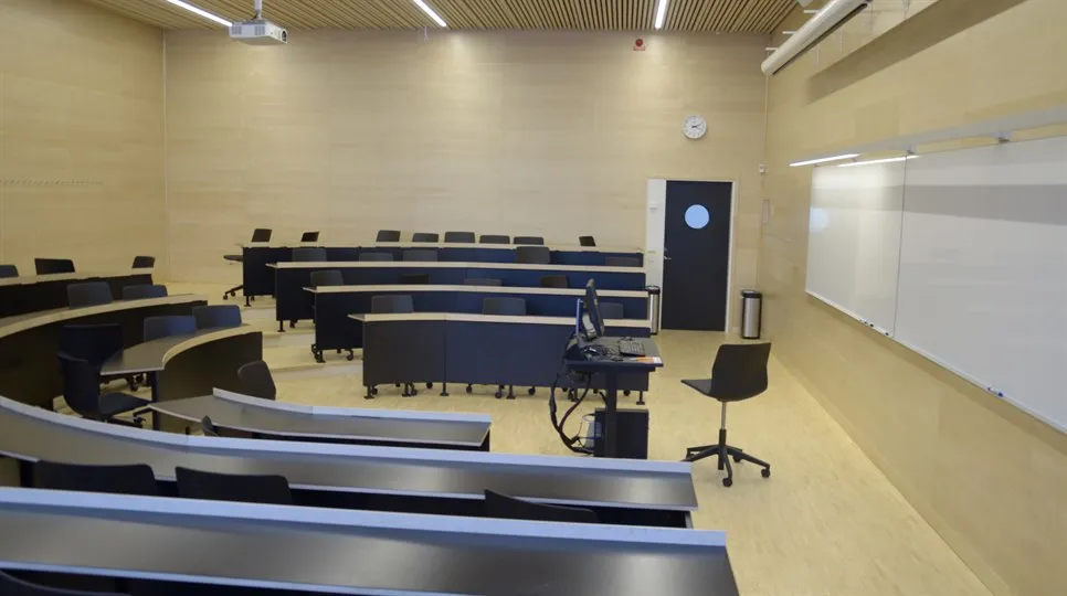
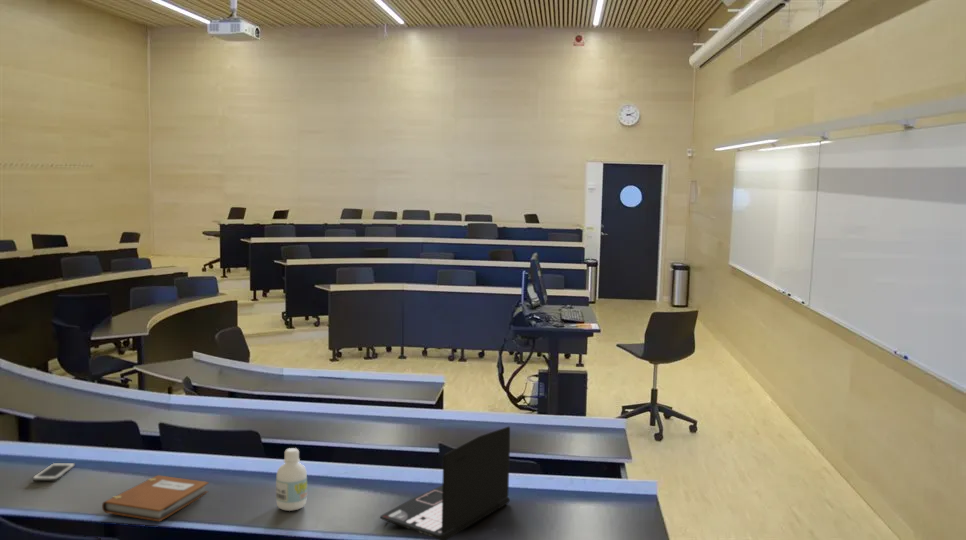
+ laptop (446, 471)
+ bottle (291, 478)
+ cell phone (54, 471)
+ notebook (158, 495)
